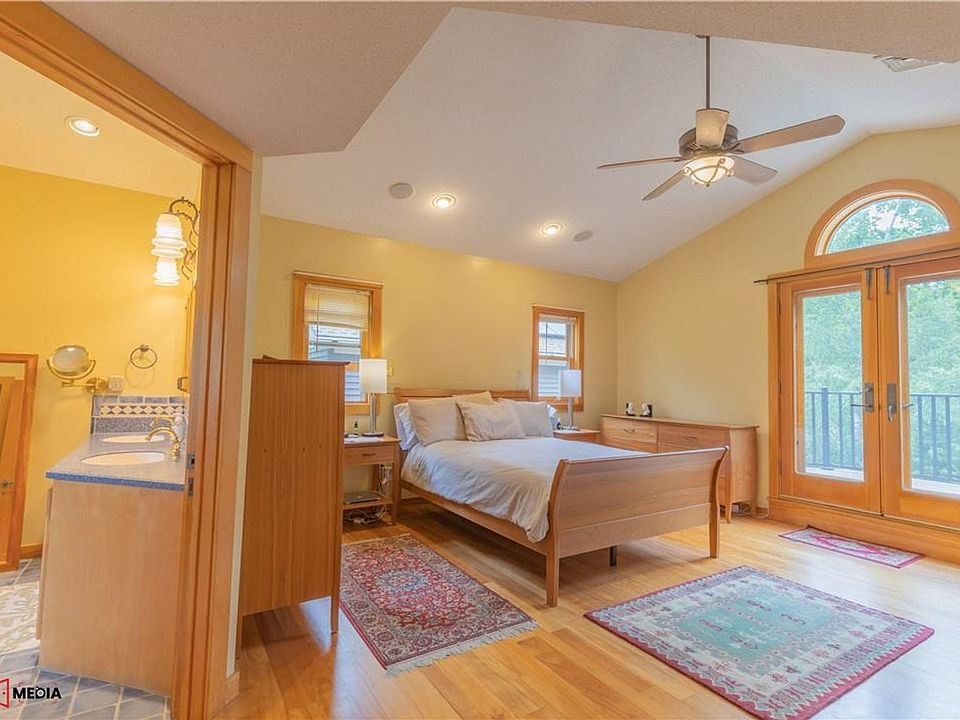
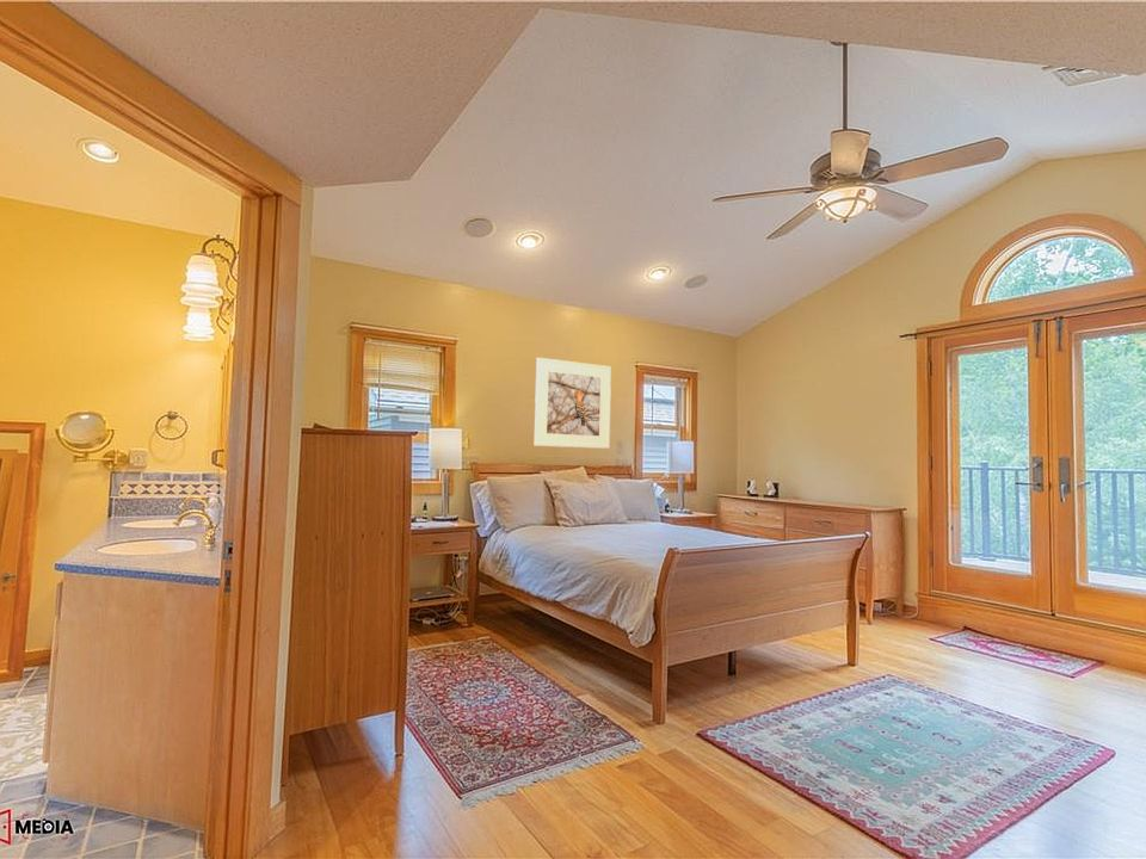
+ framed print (573, 404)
